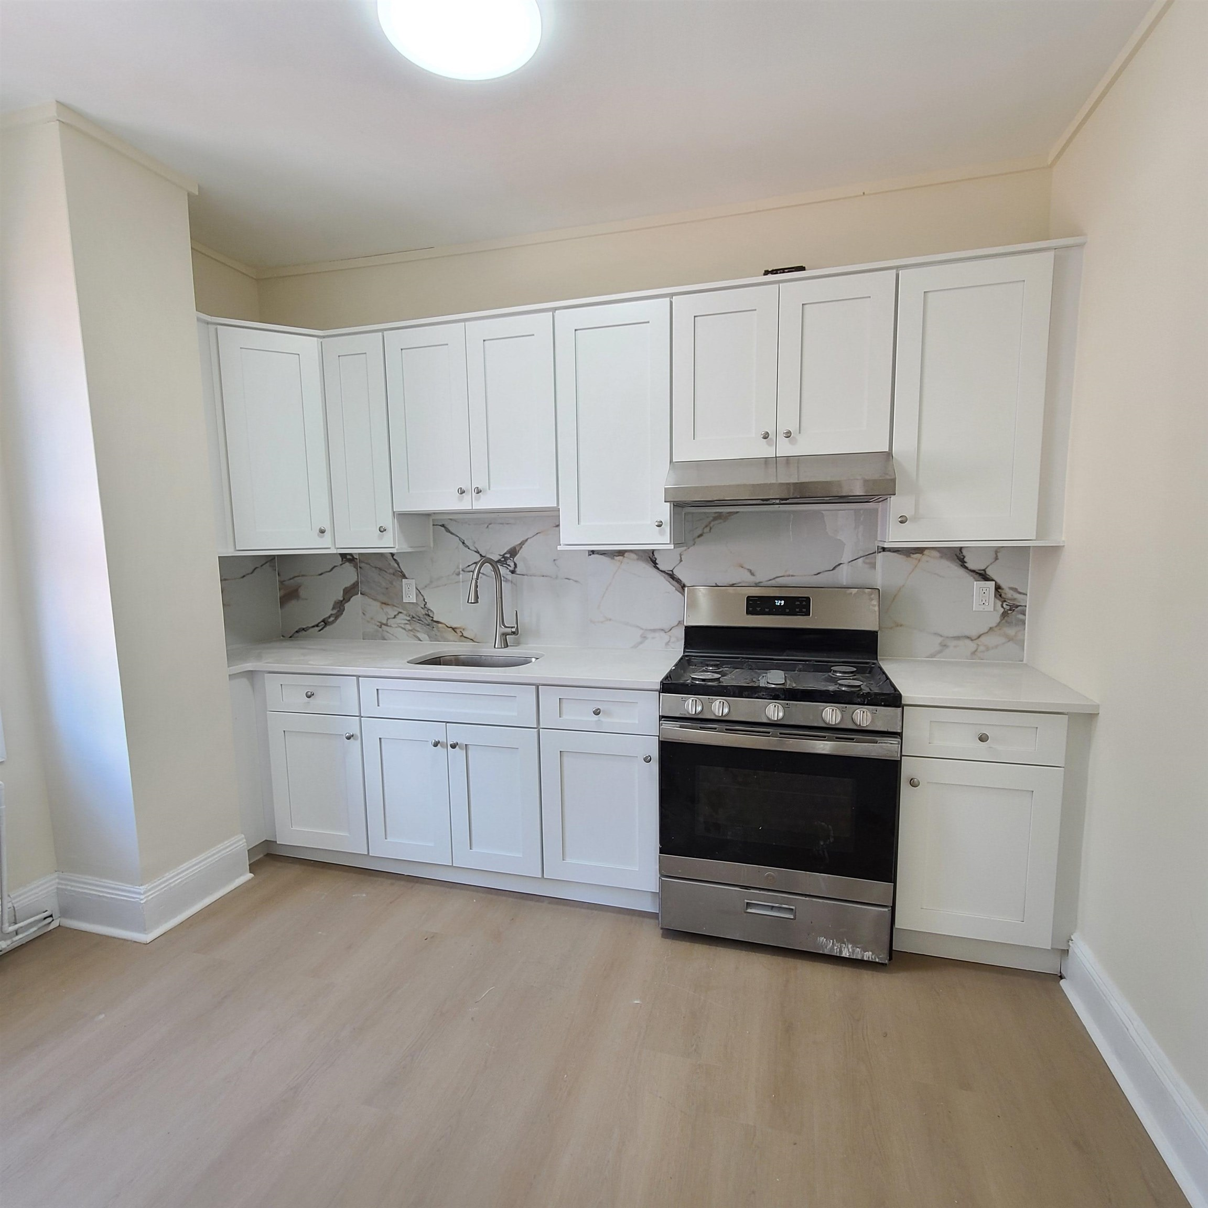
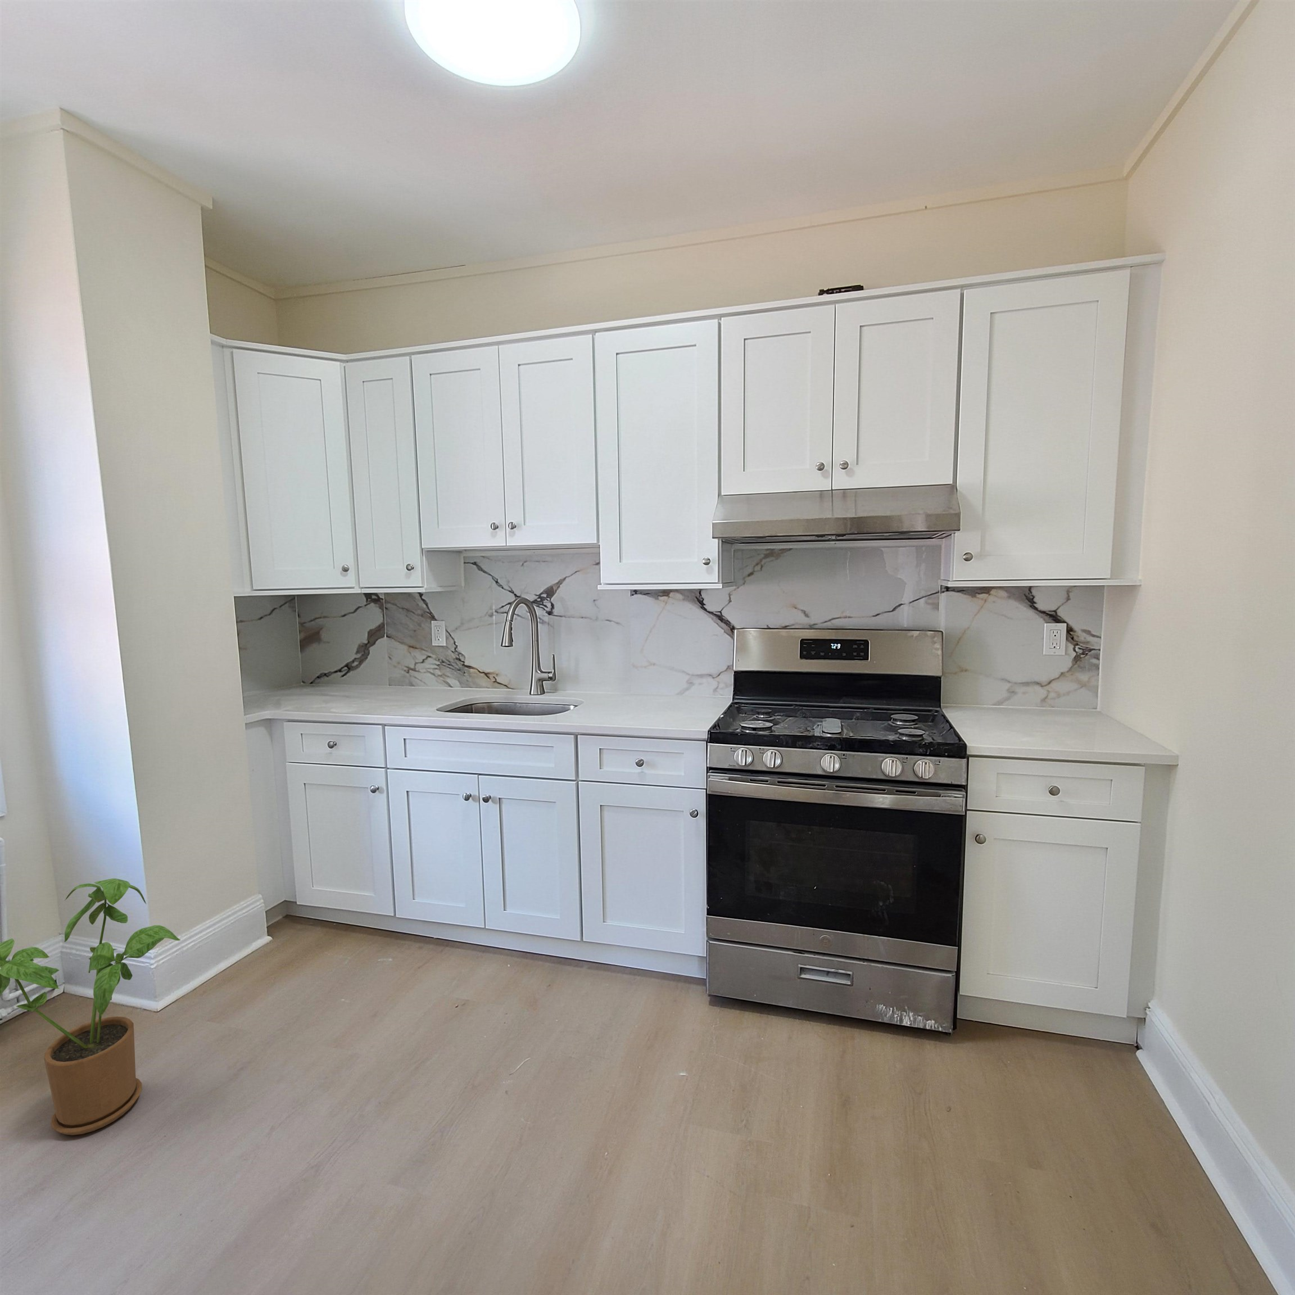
+ house plant (100, 1001)
